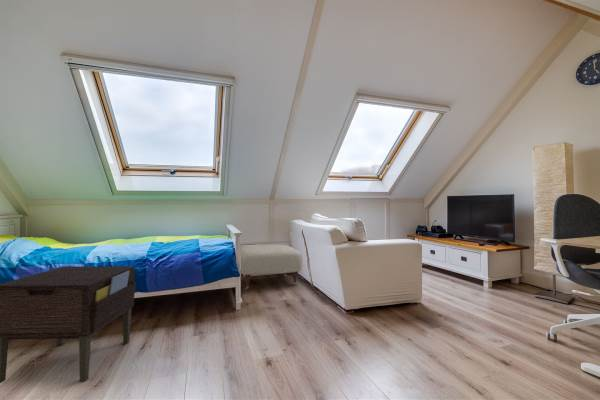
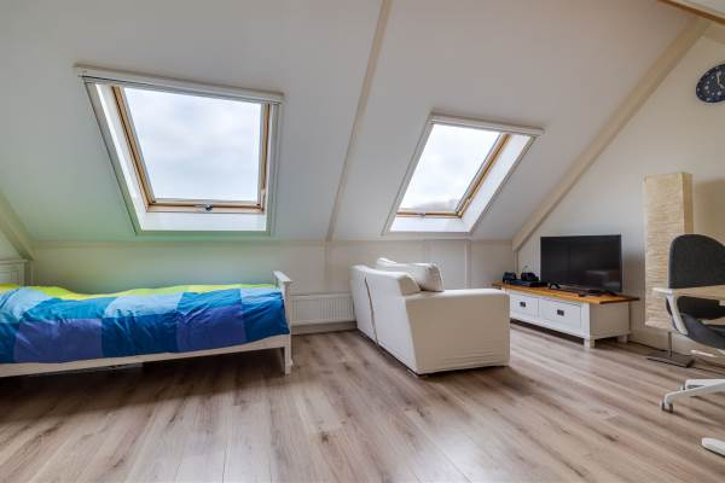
- ottoman (267, 264)
- nightstand (75, 316)
